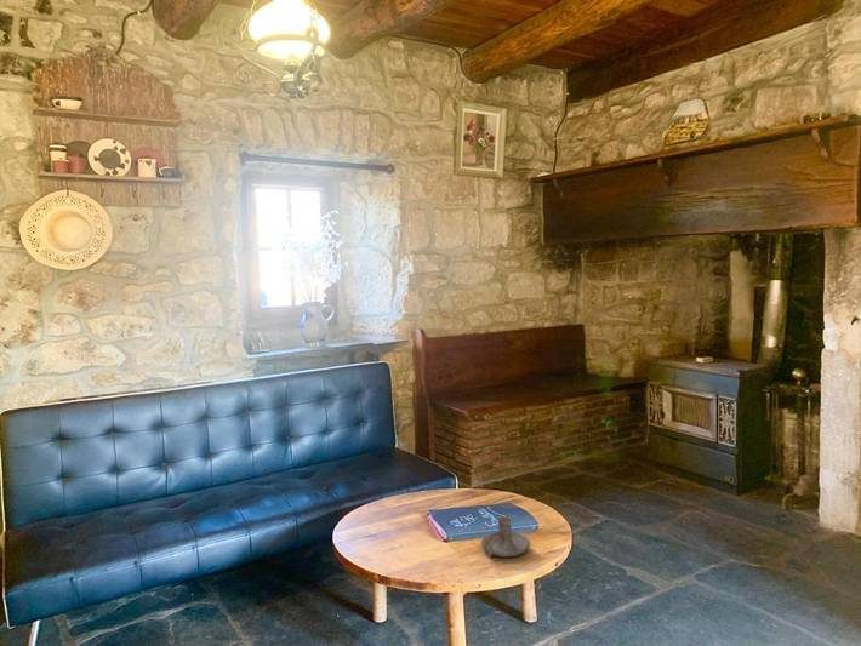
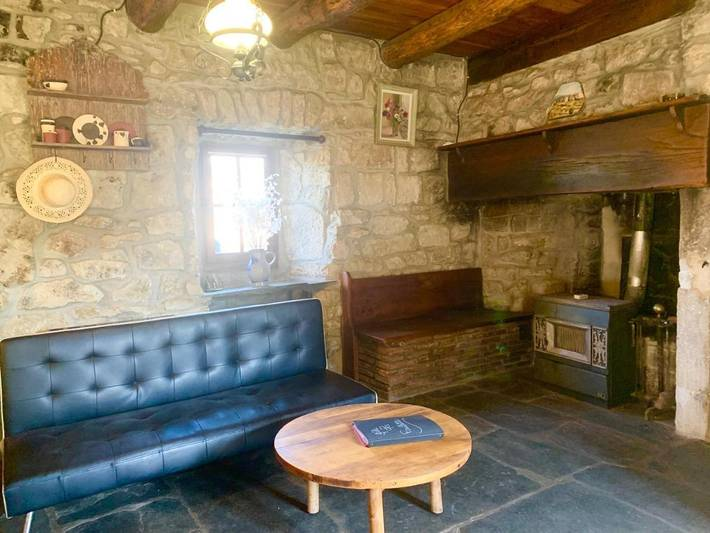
- candle holder (502, 536)
